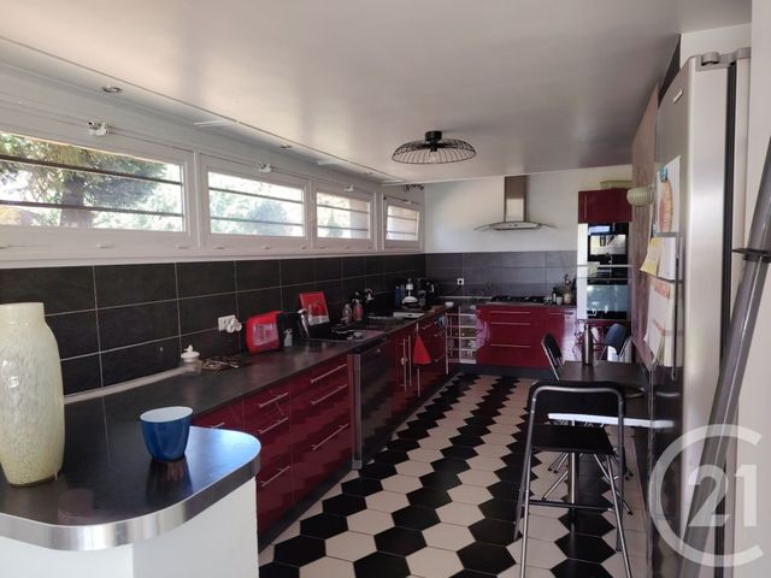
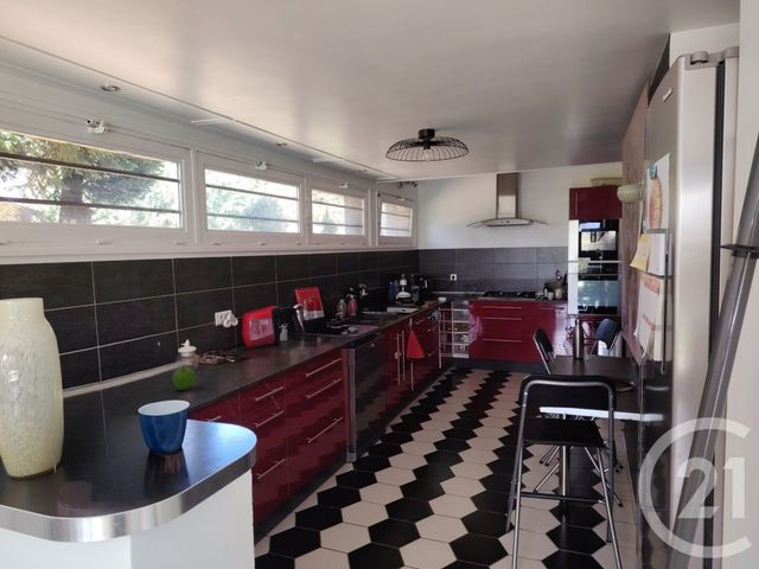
+ fruit (184, 377)
